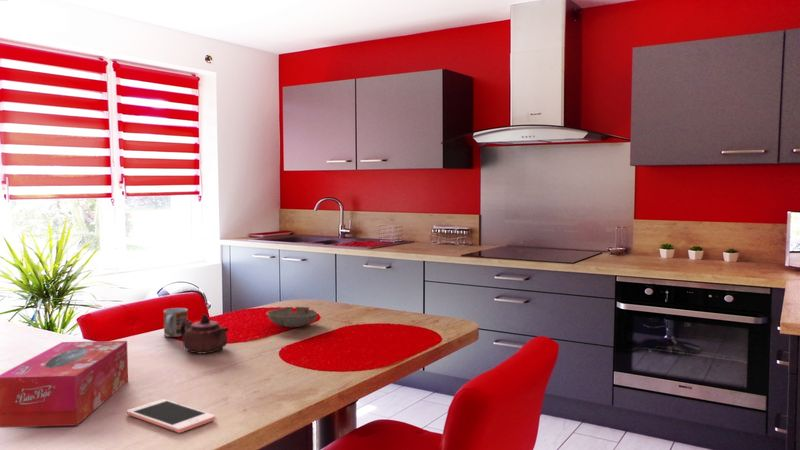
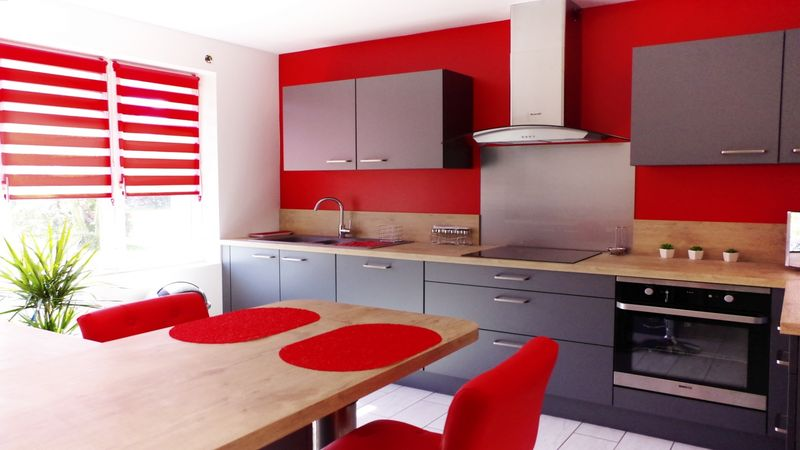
- teapot (204, 331)
- bowl (293, 318)
- cup (174, 323)
- cell phone (170, 414)
- tissue box (68, 379)
